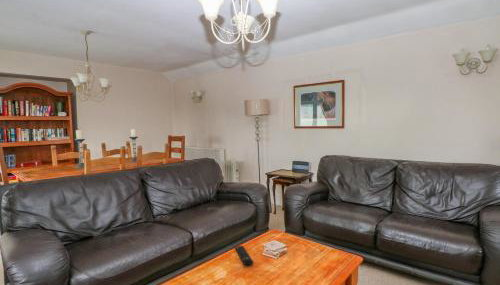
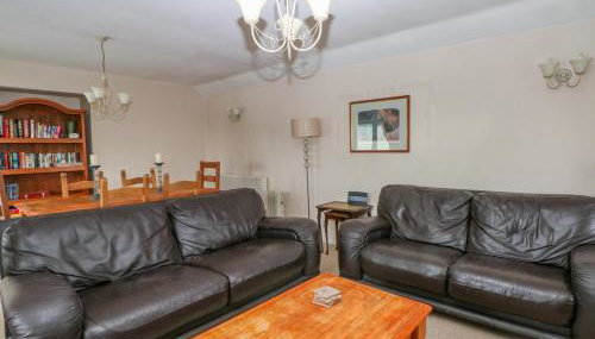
- remote control (243, 254)
